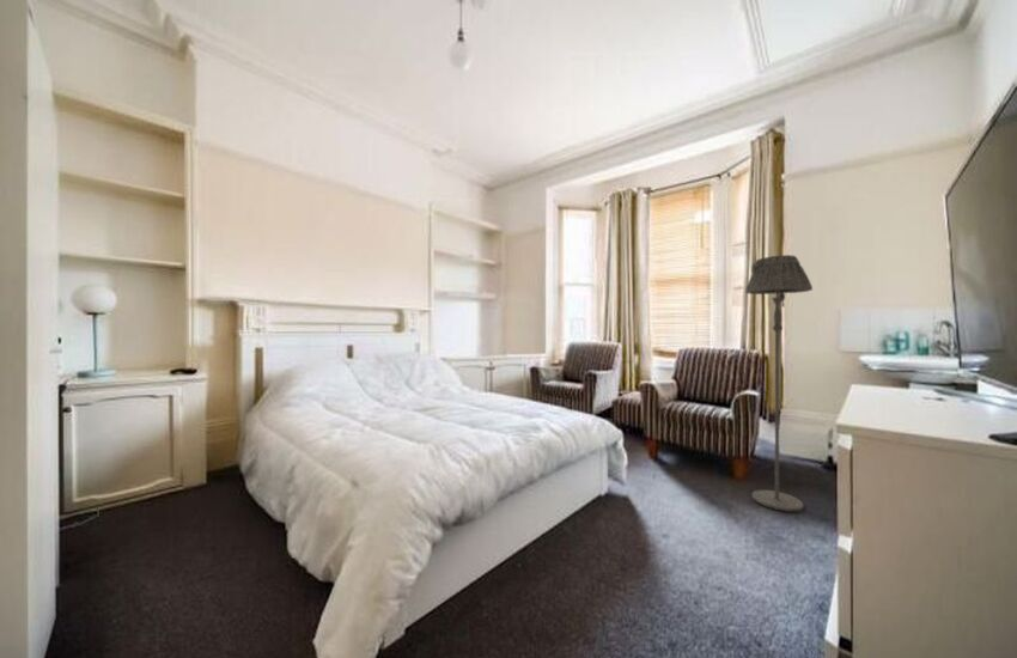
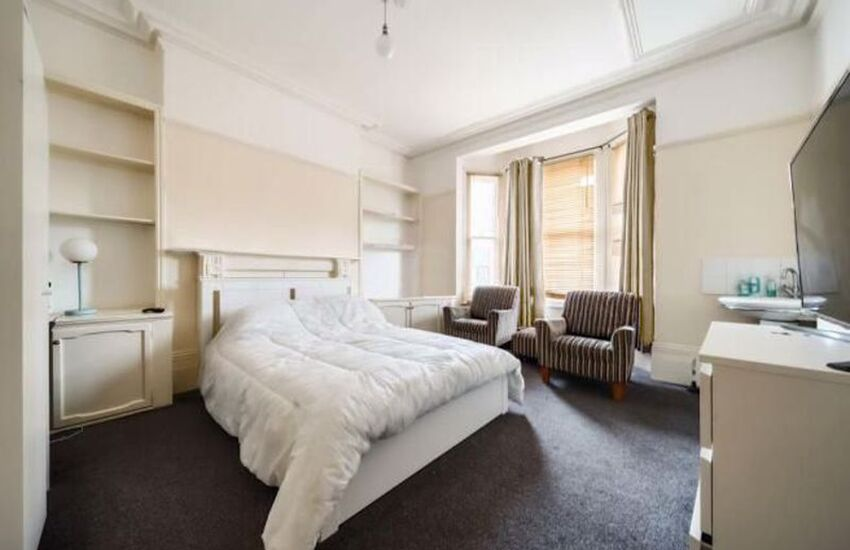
- floor lamp (777, 379)
